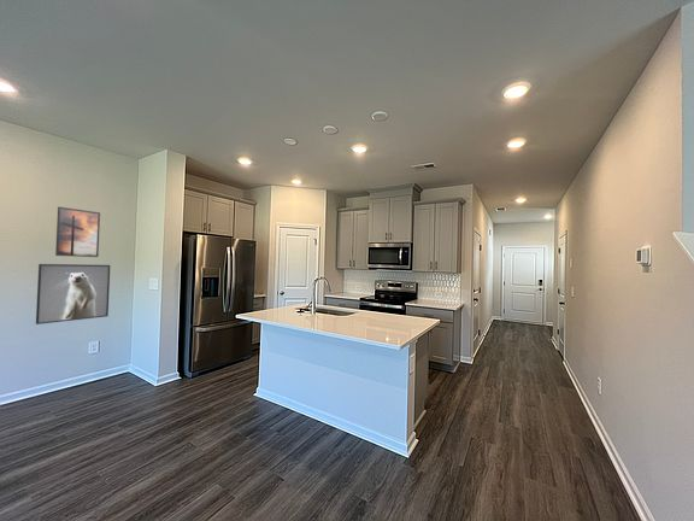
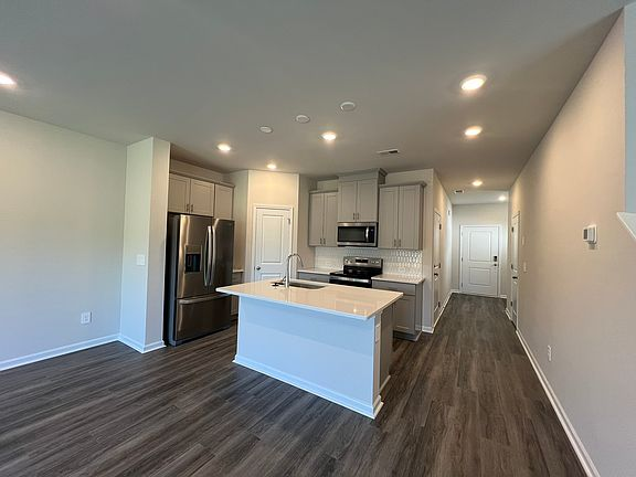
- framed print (78, 233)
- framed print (76, 292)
